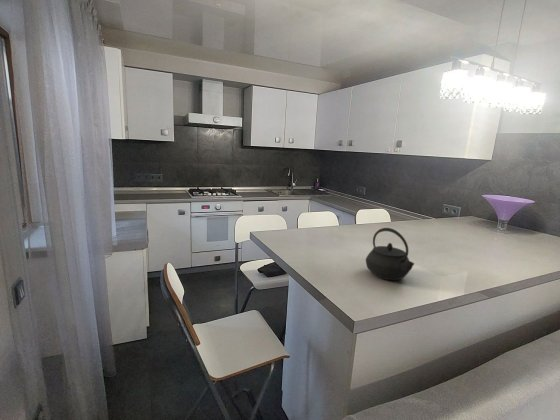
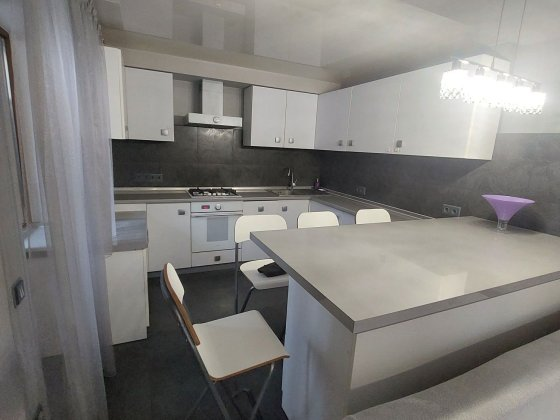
- kettle (391, 253)
